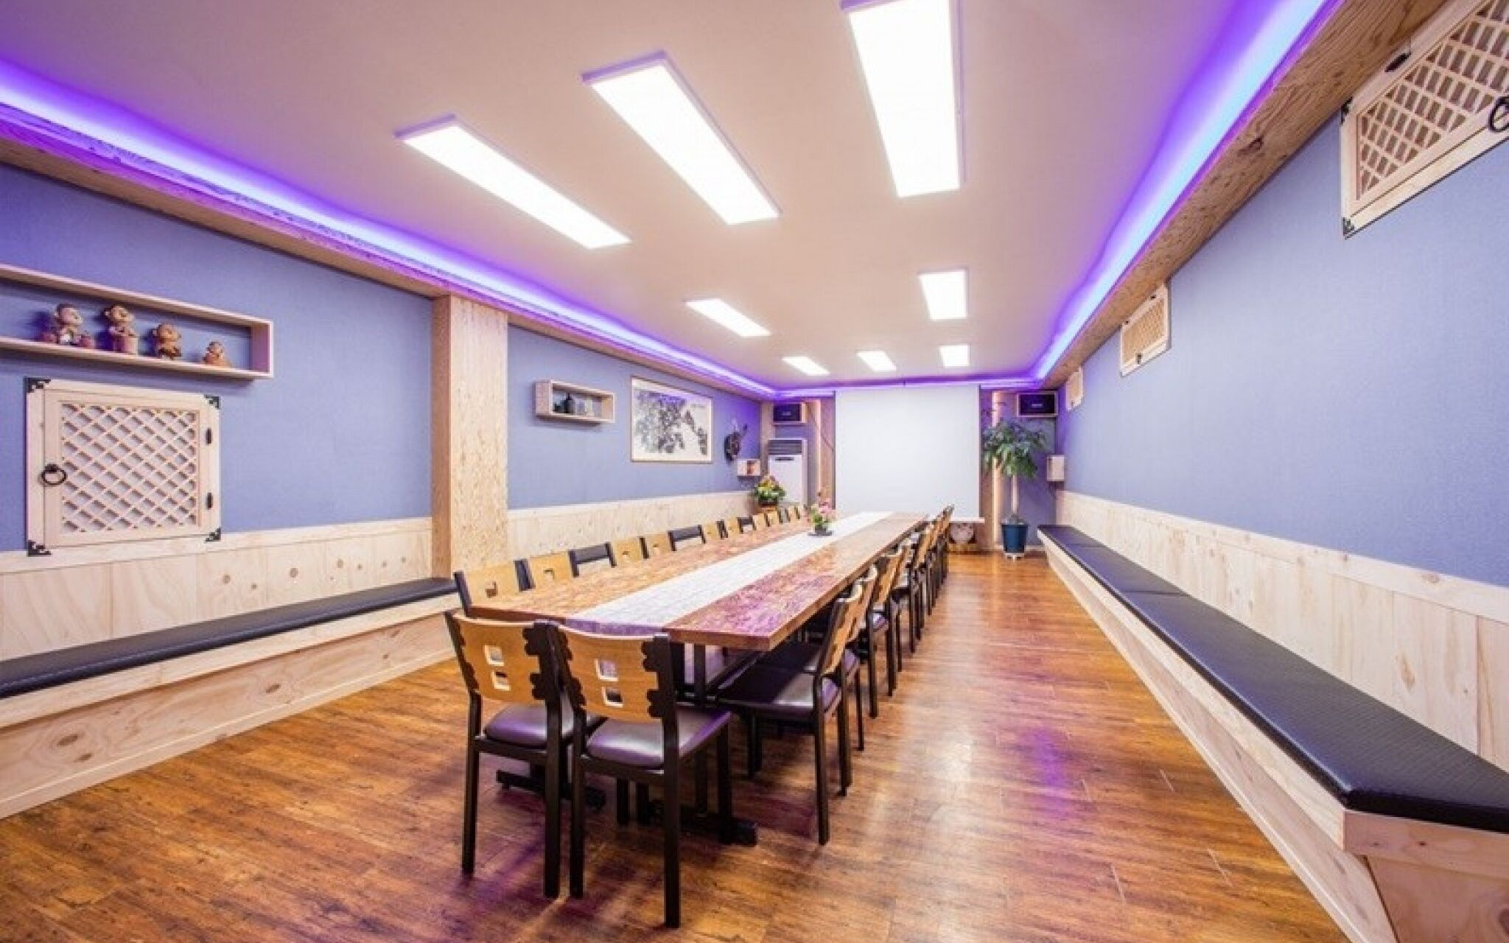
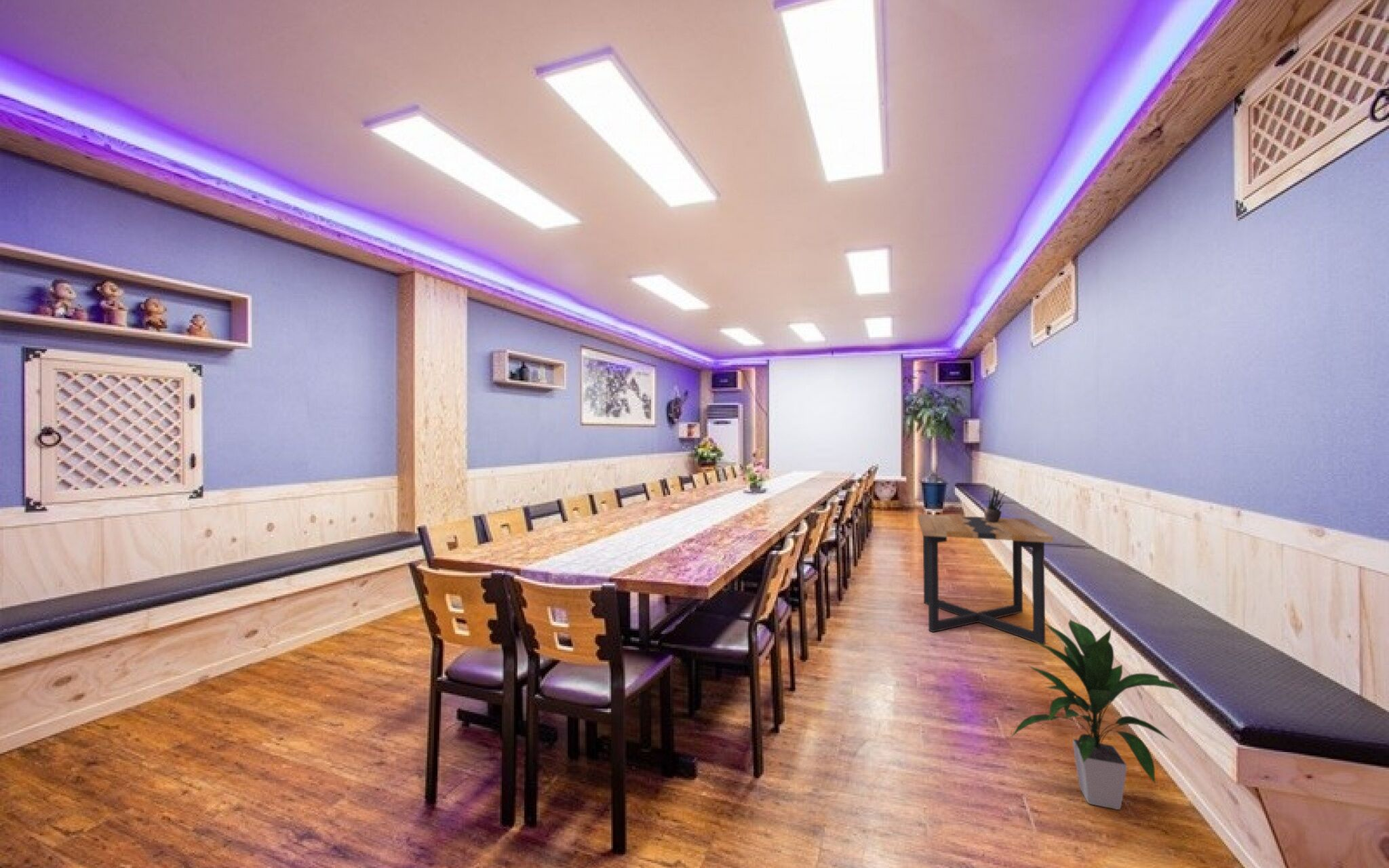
+ indoor plant (1090, 707)
+ side table (981, 538)
+ potted plant (994, 503)
